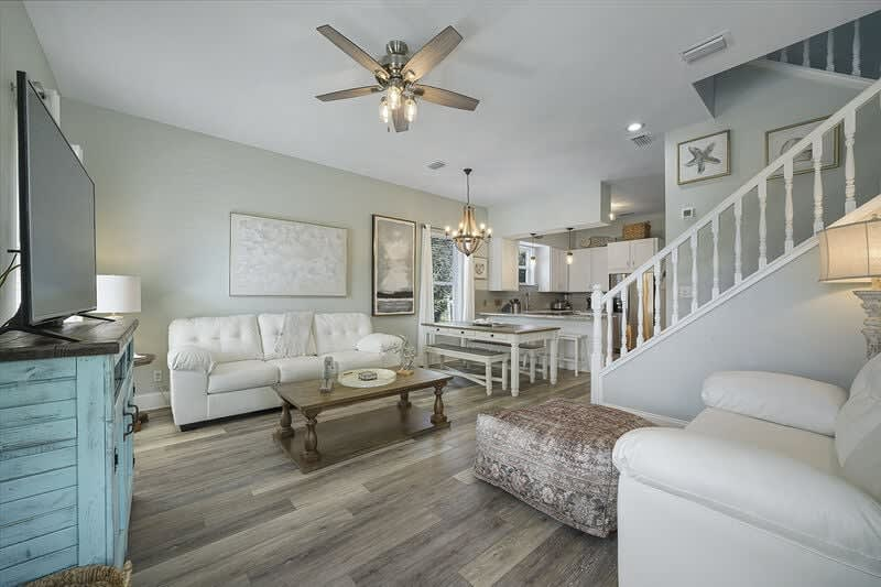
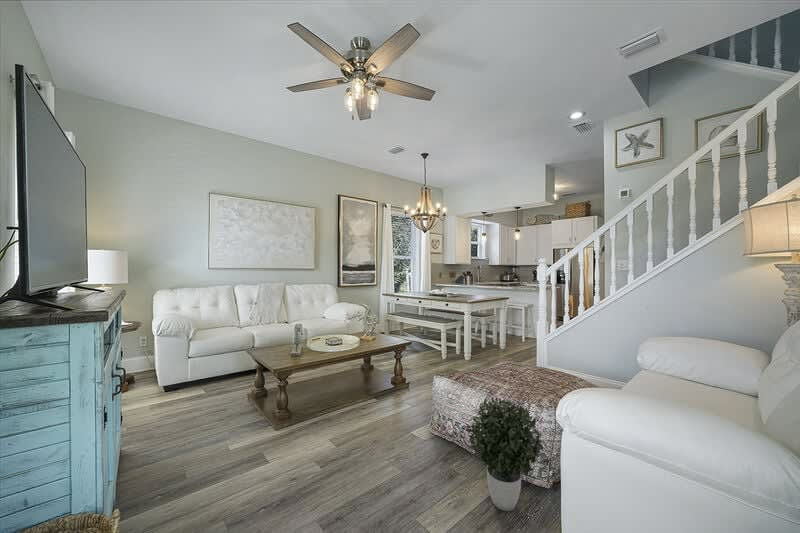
+ potted plant (504, 452)
